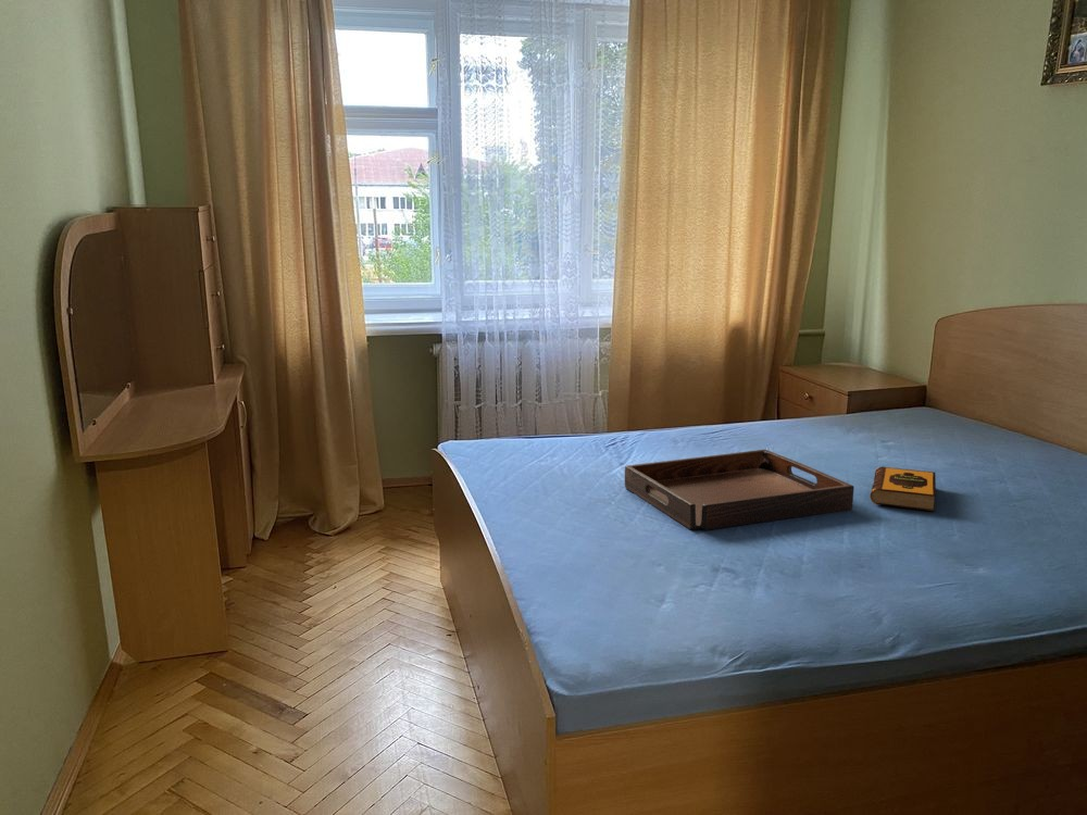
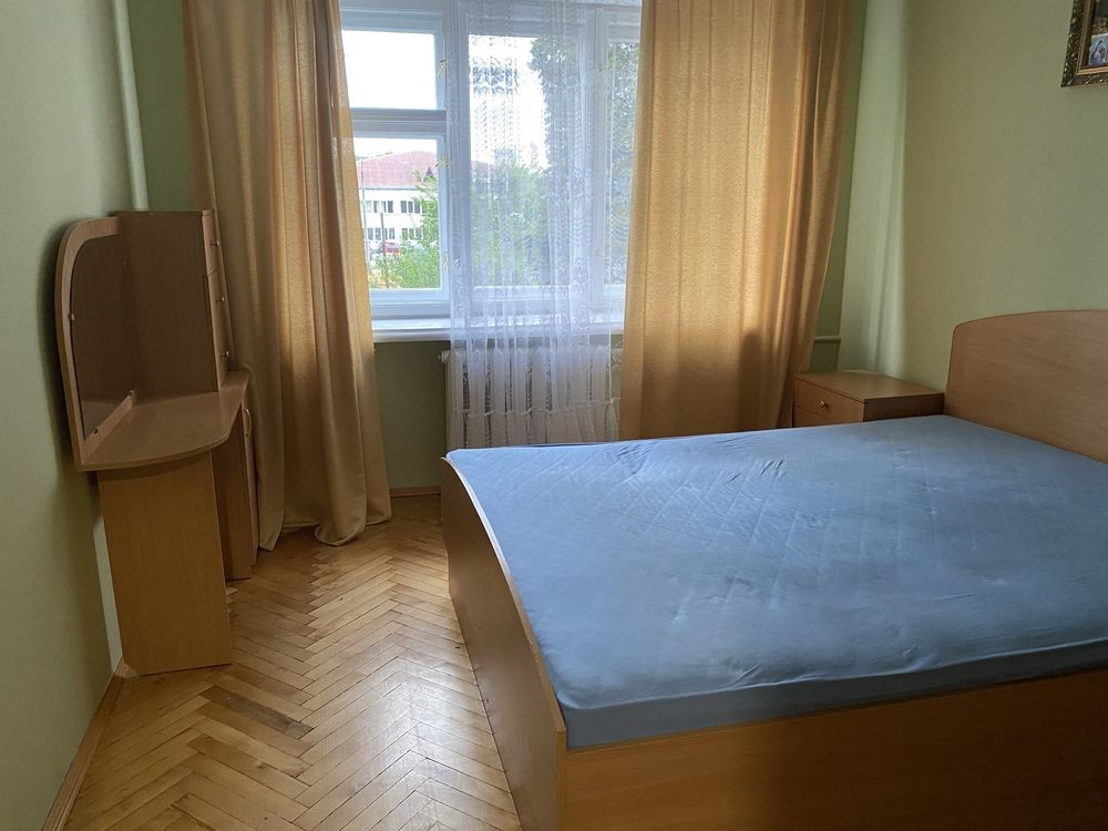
- serving tray (733, 486)
- hardback book (902, 487)
